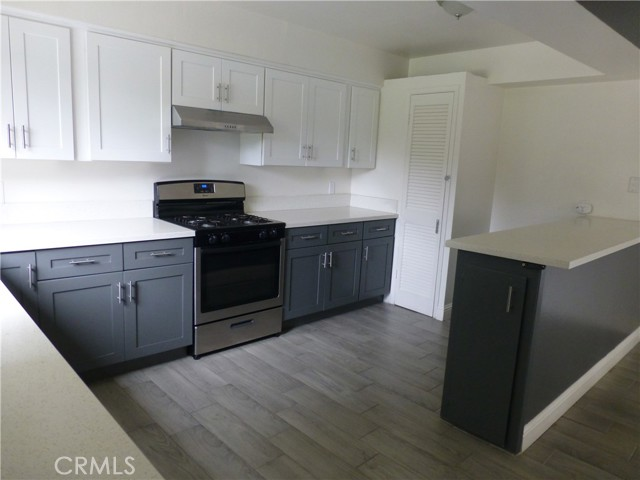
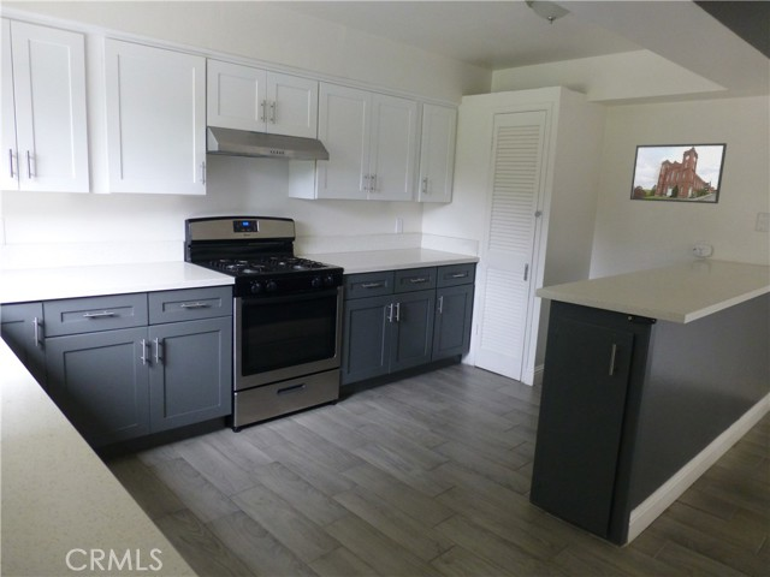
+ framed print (675, 173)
